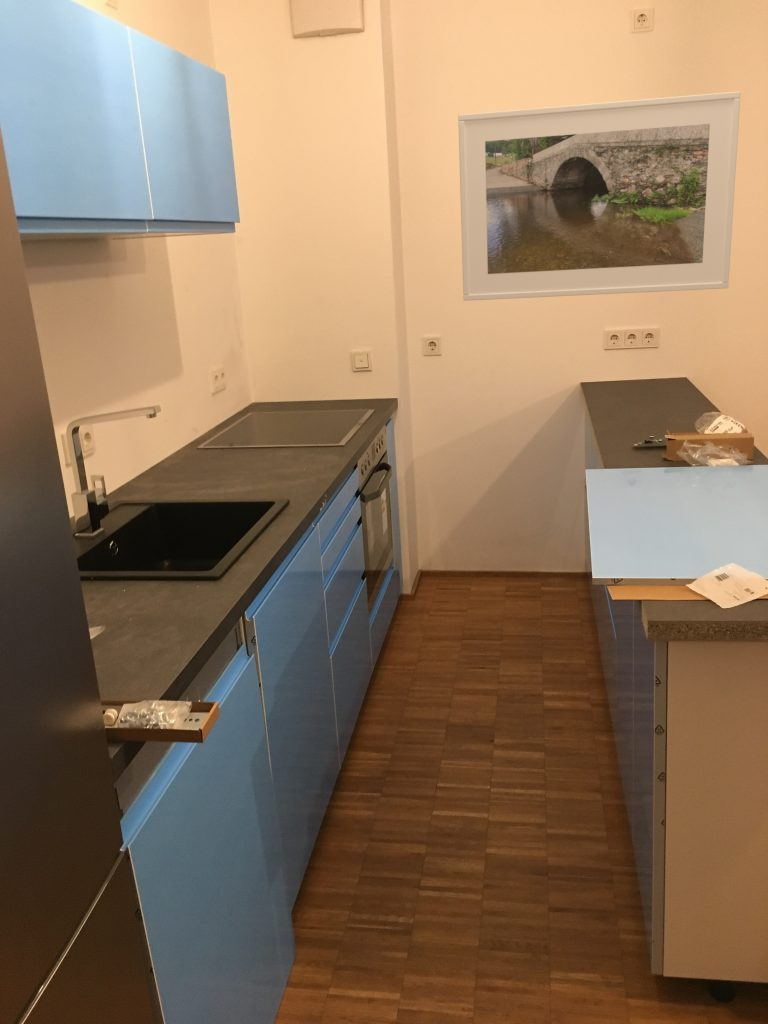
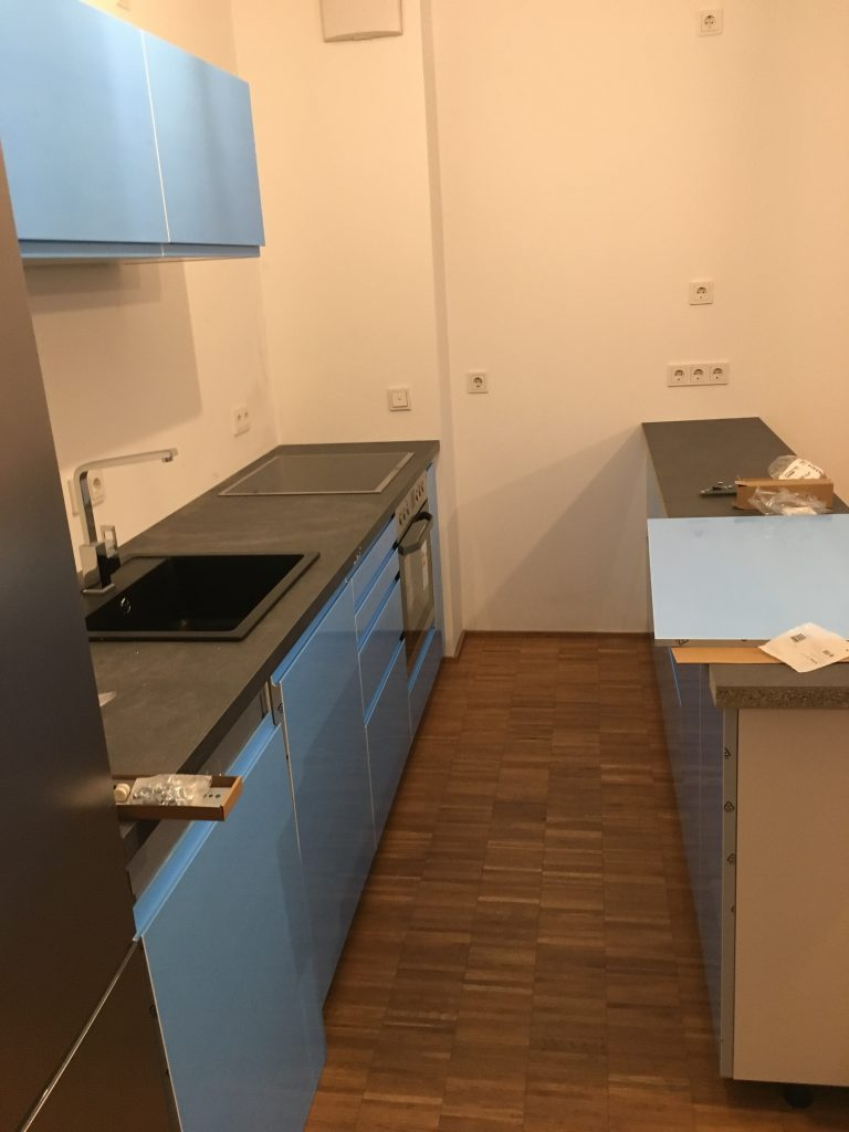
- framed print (593, 202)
